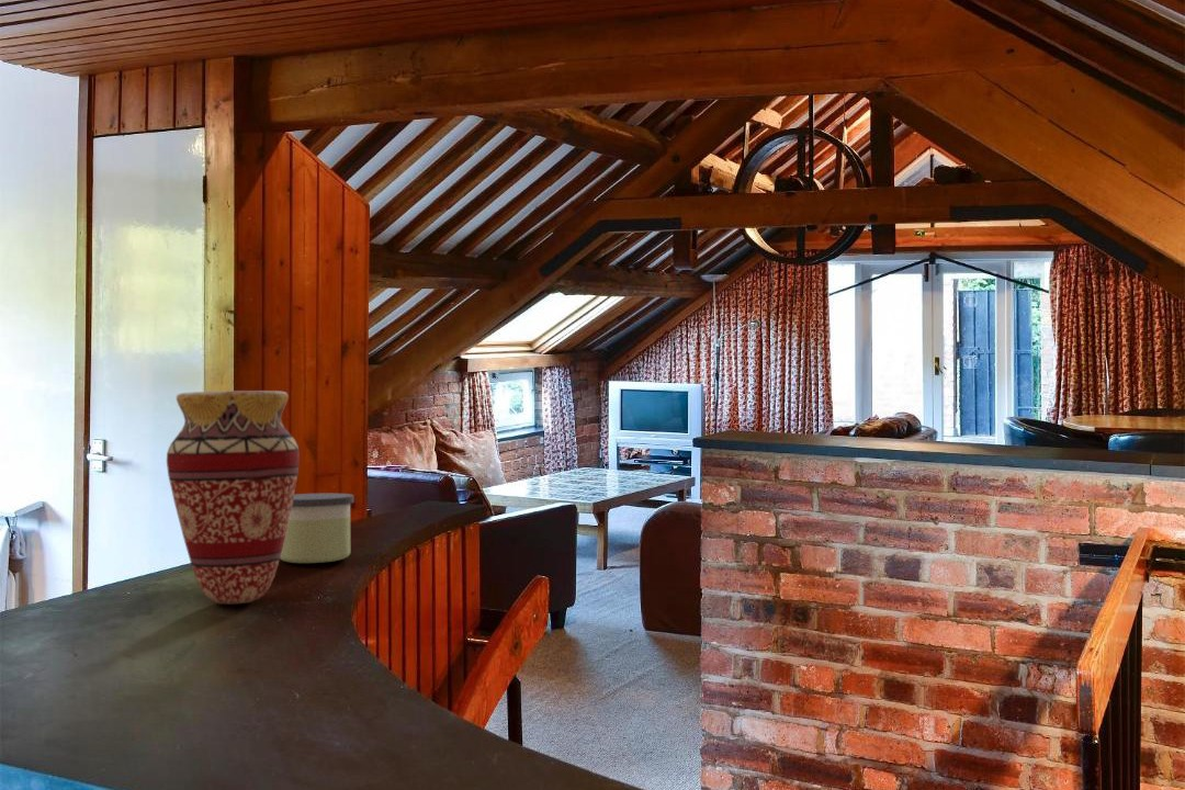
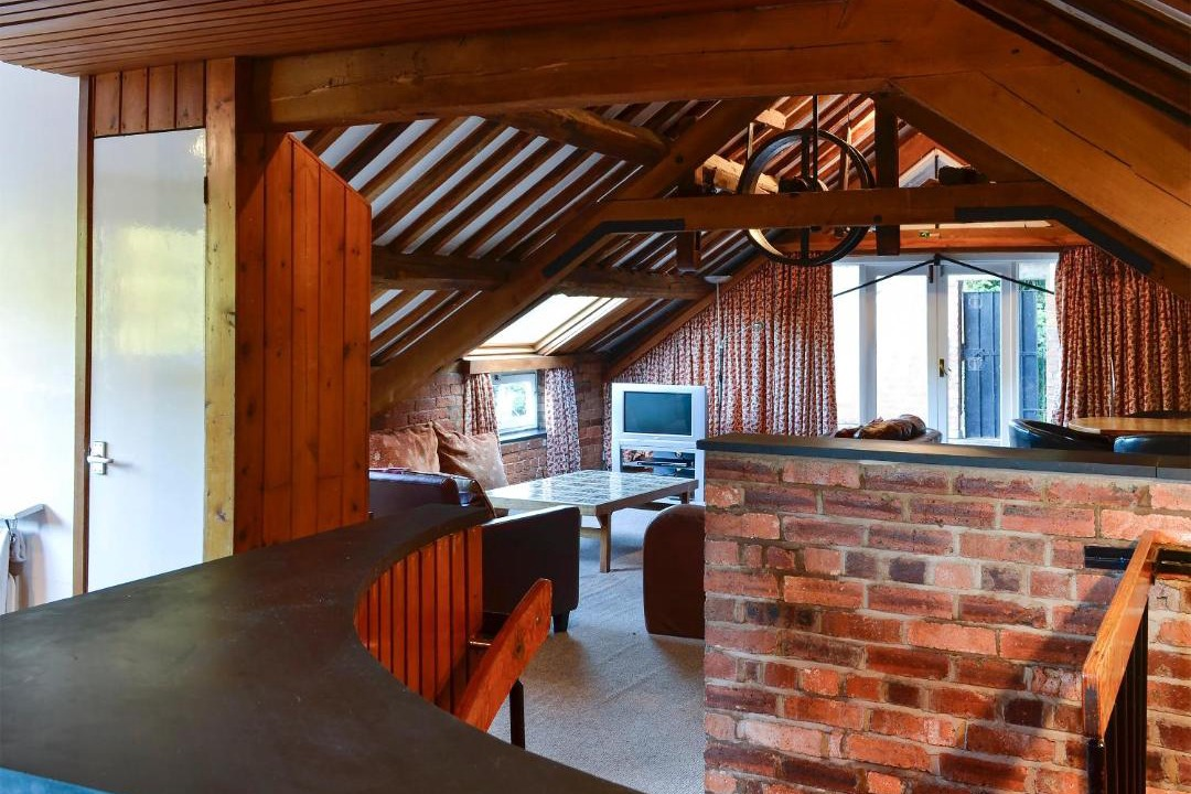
- candle (314, 527)
- vase (234, 496)
